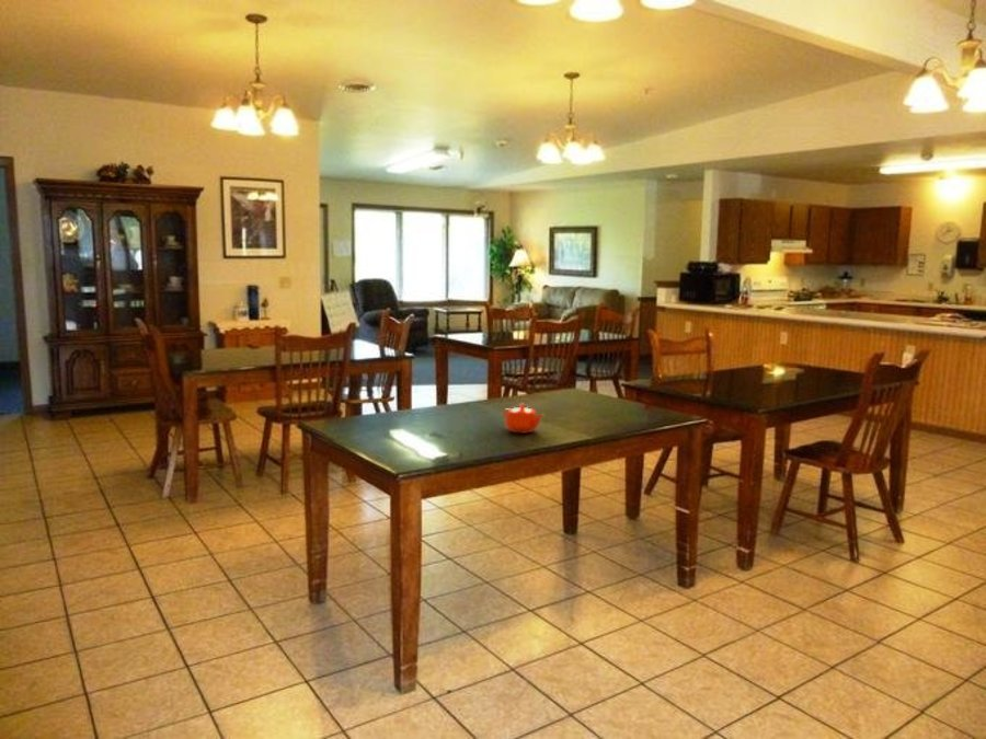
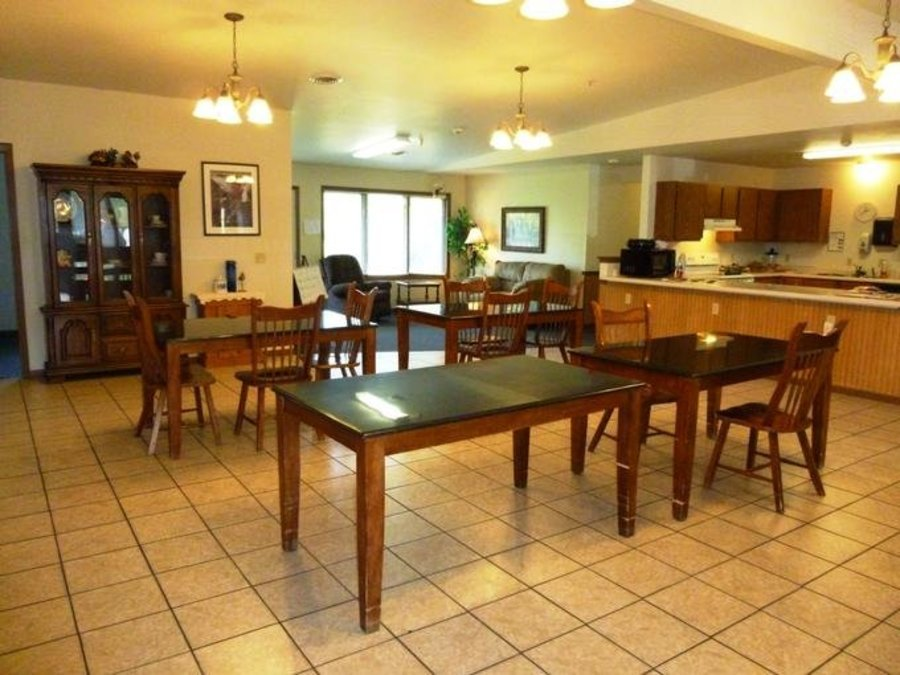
- teapot (523, 417)
